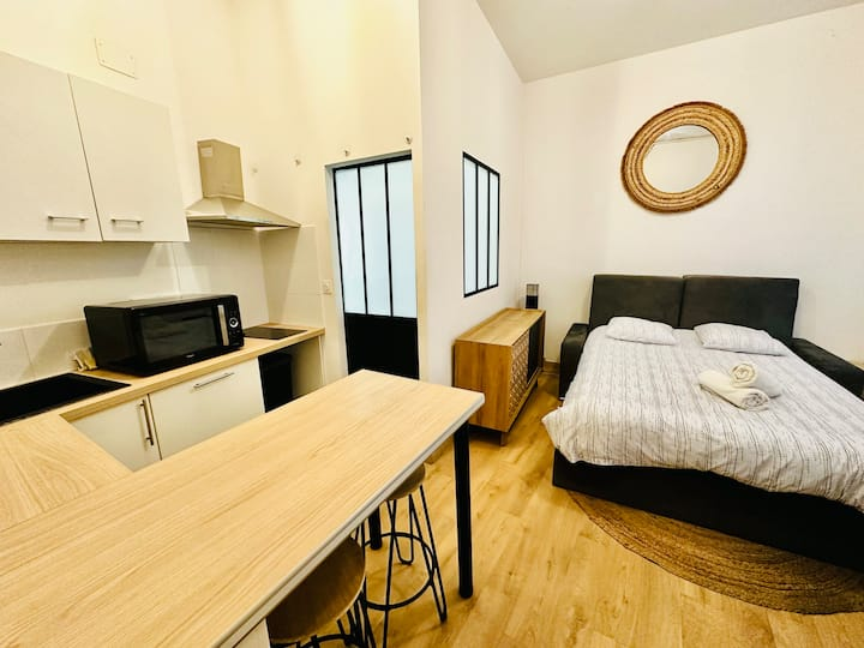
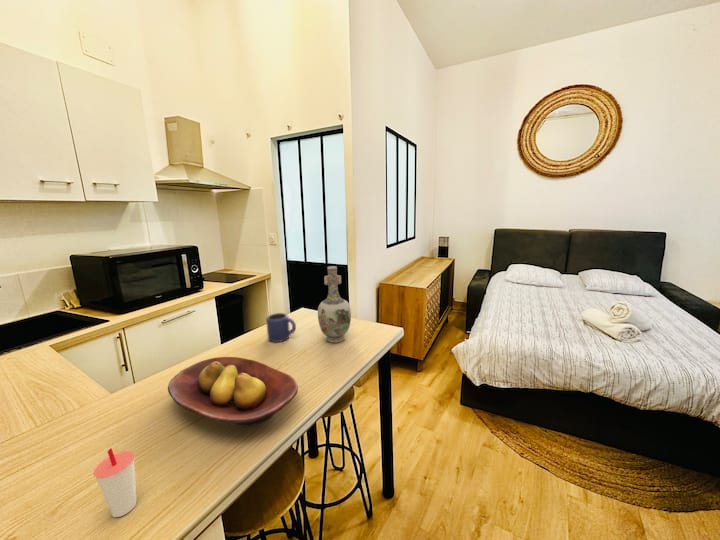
+ vase (333, 303)
+ cup (117, 478)
+ fruit bowl (232, 384)
+ mug (281, 327)
